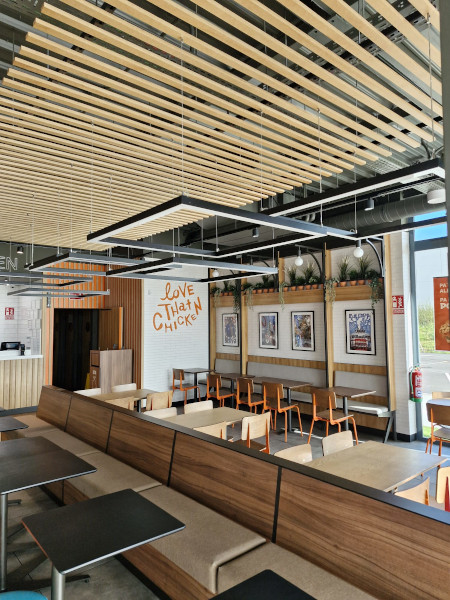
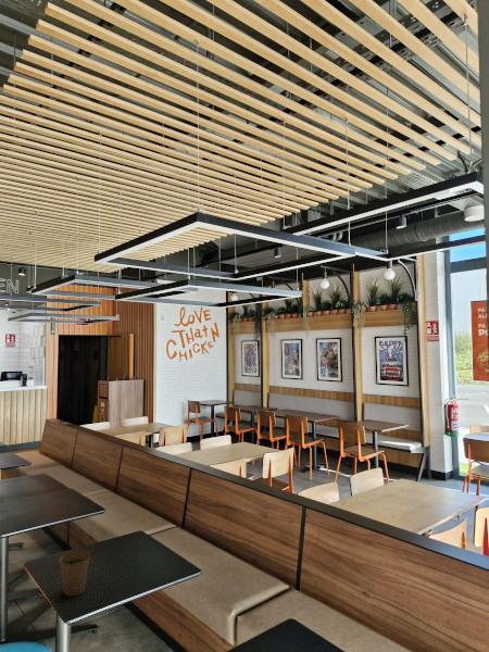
+ paper cup (74, 574)
